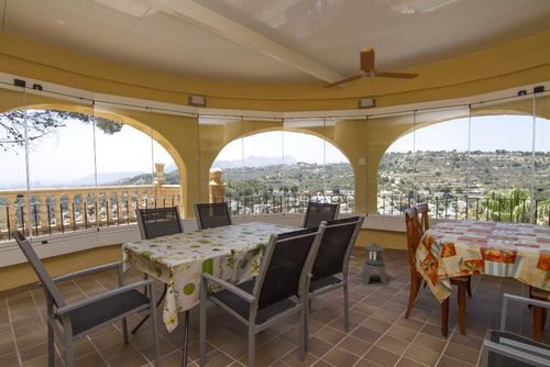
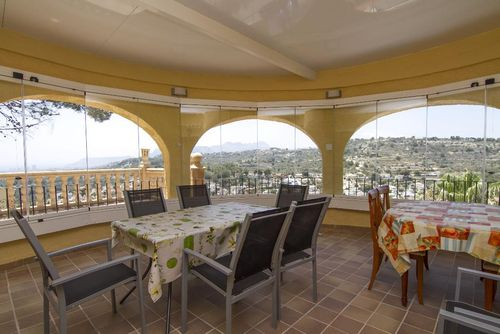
- lantern (374, 262)
- ceiling fan (367, 58)
